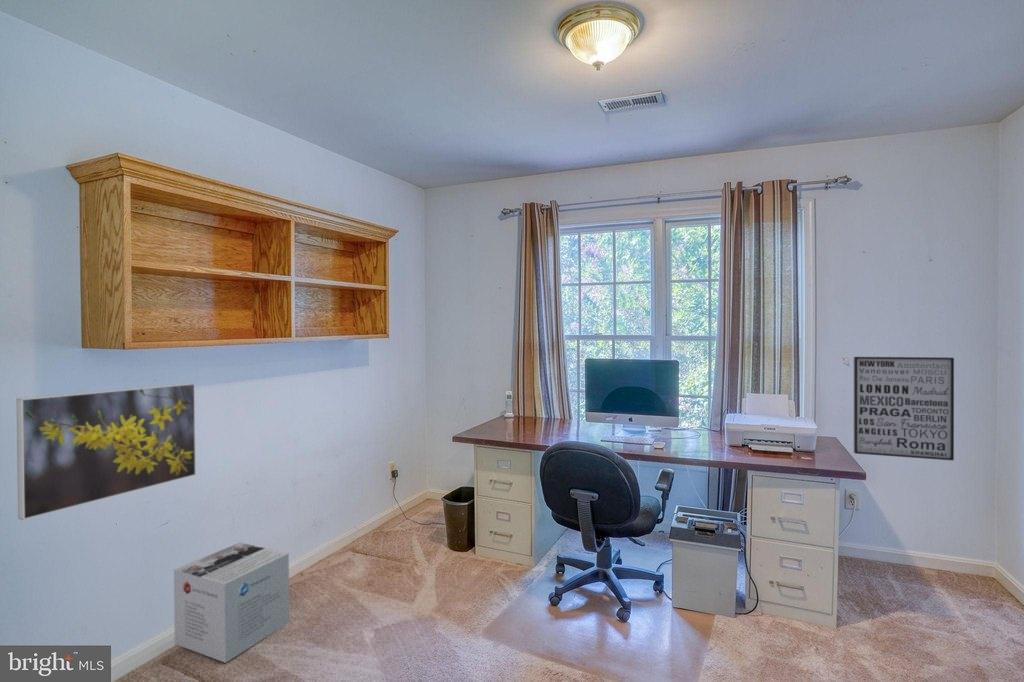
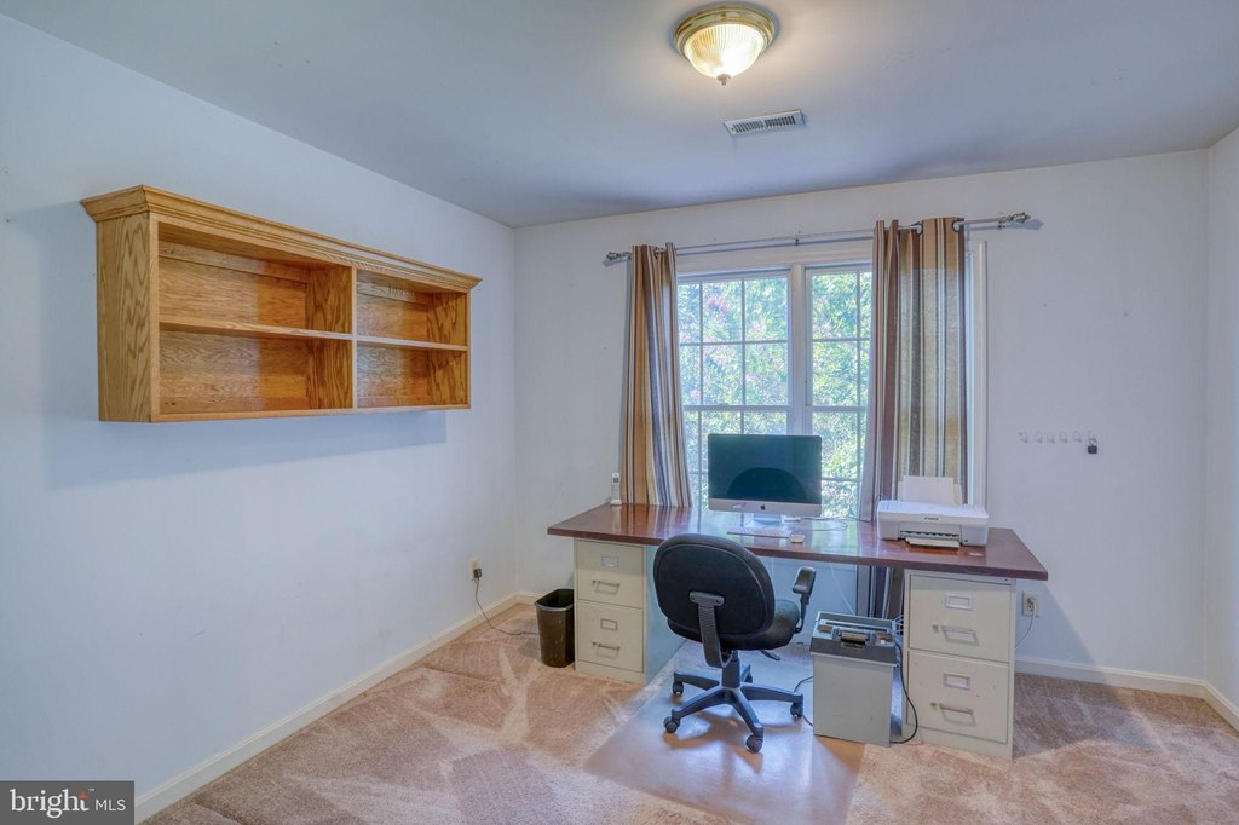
- cardboard box (233, 597)
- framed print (118, 442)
- wall art (901, 406)
